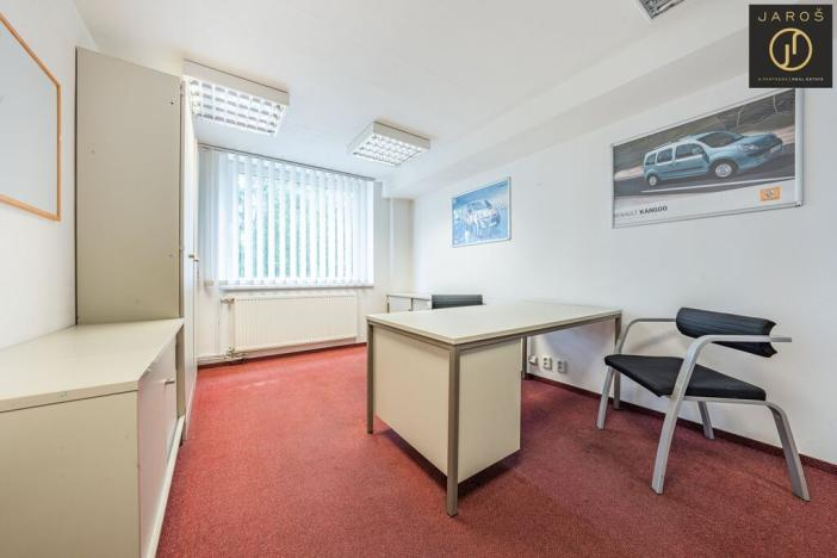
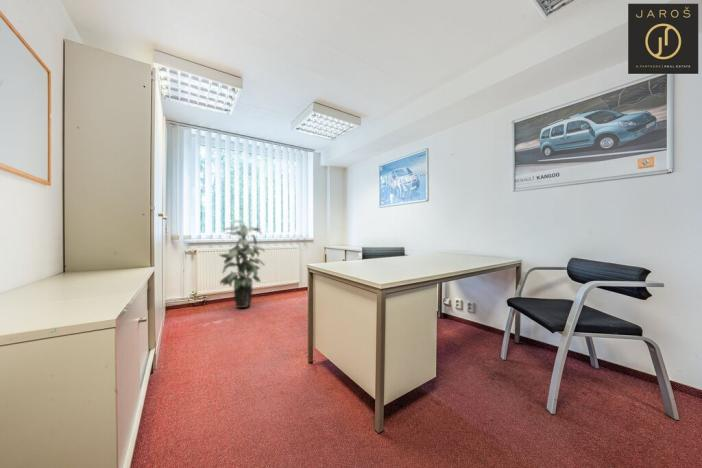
+ indoor plant (241, 263)
